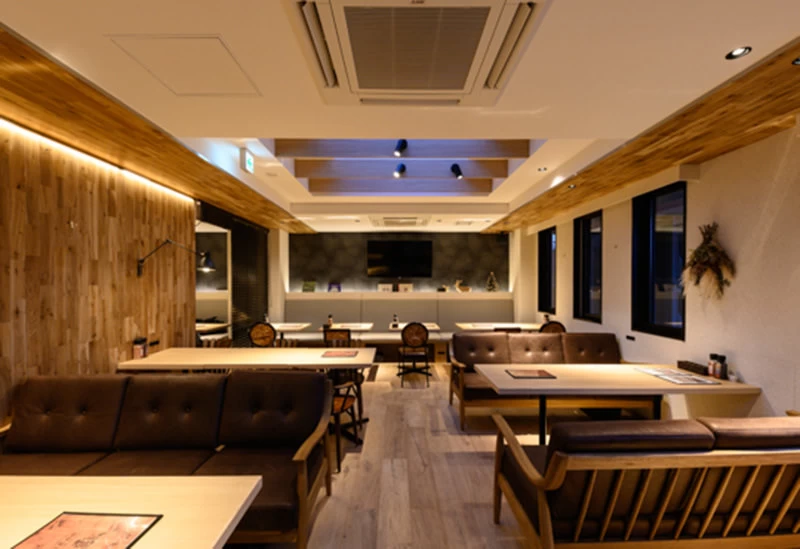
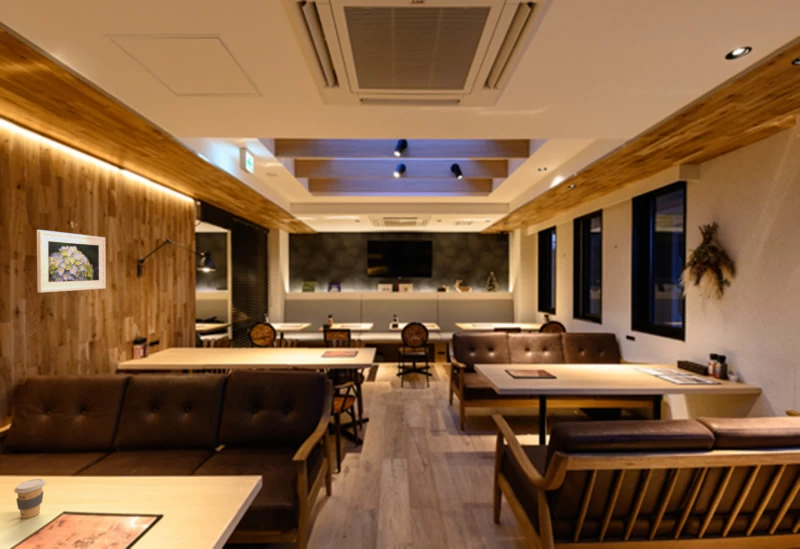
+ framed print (74, 262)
+ coffee cup (30, 499)
